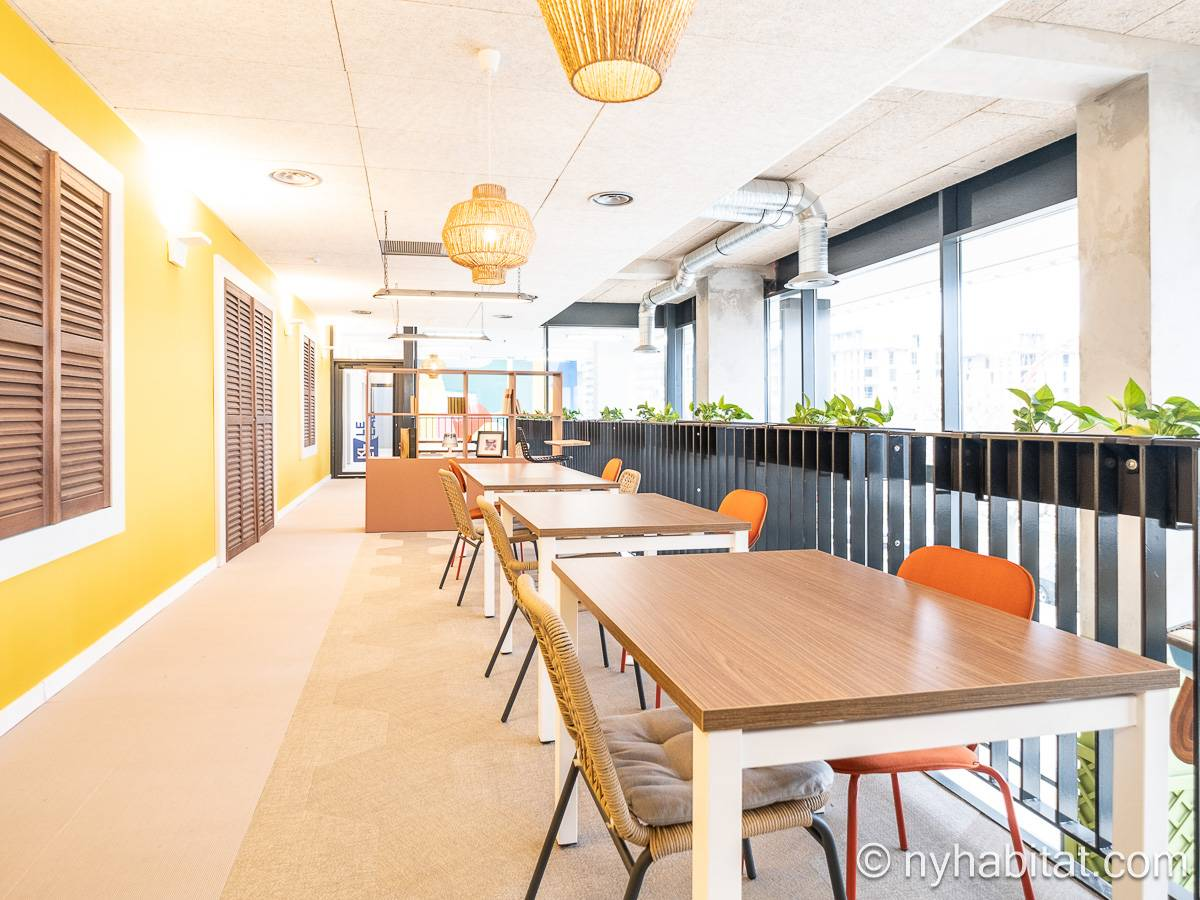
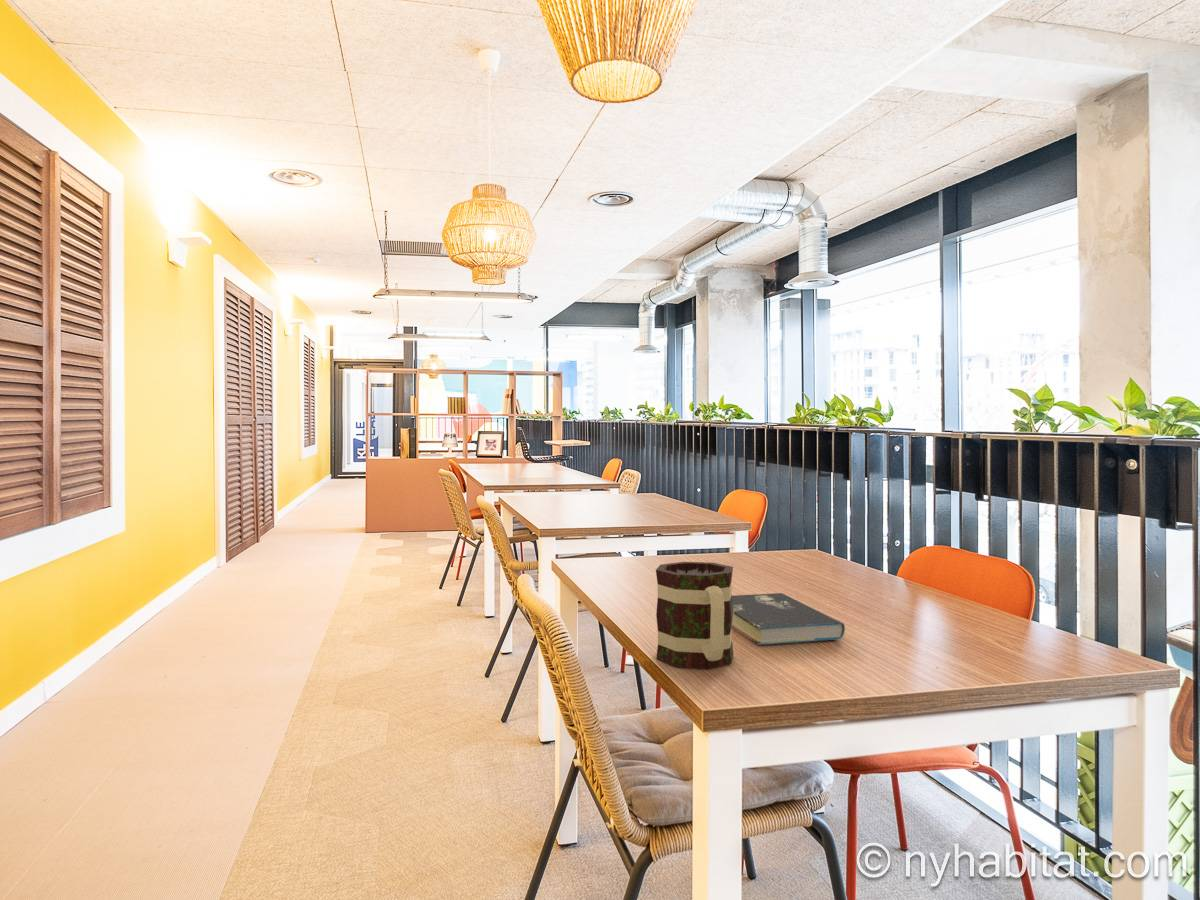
+ mug (700, 616)
+ book (772, 616)
